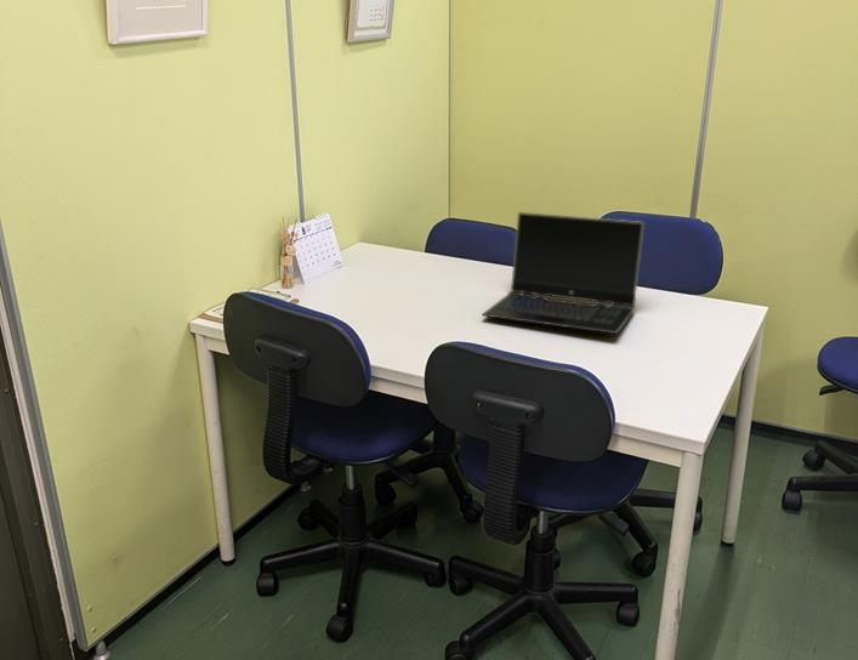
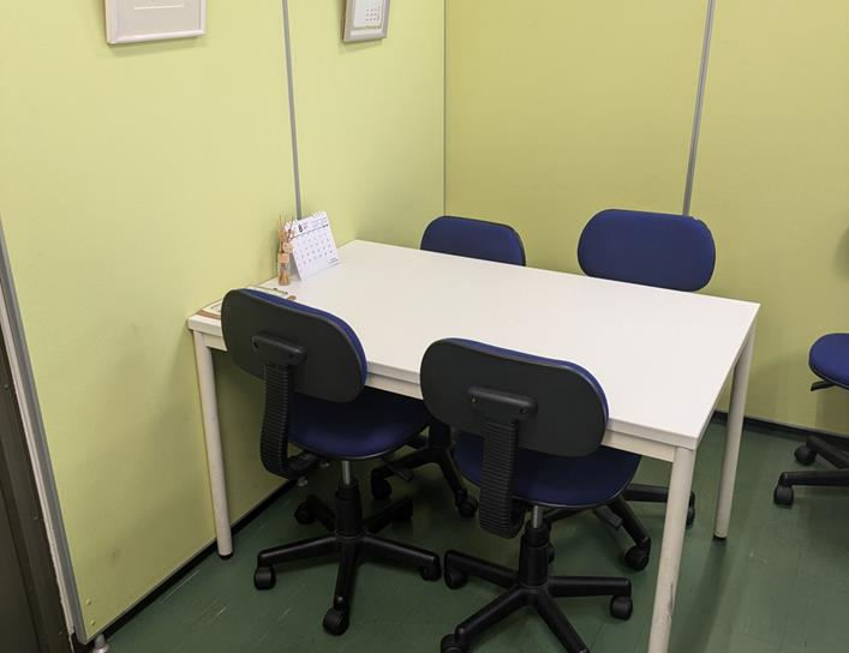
- laptop computer (563, 271)
